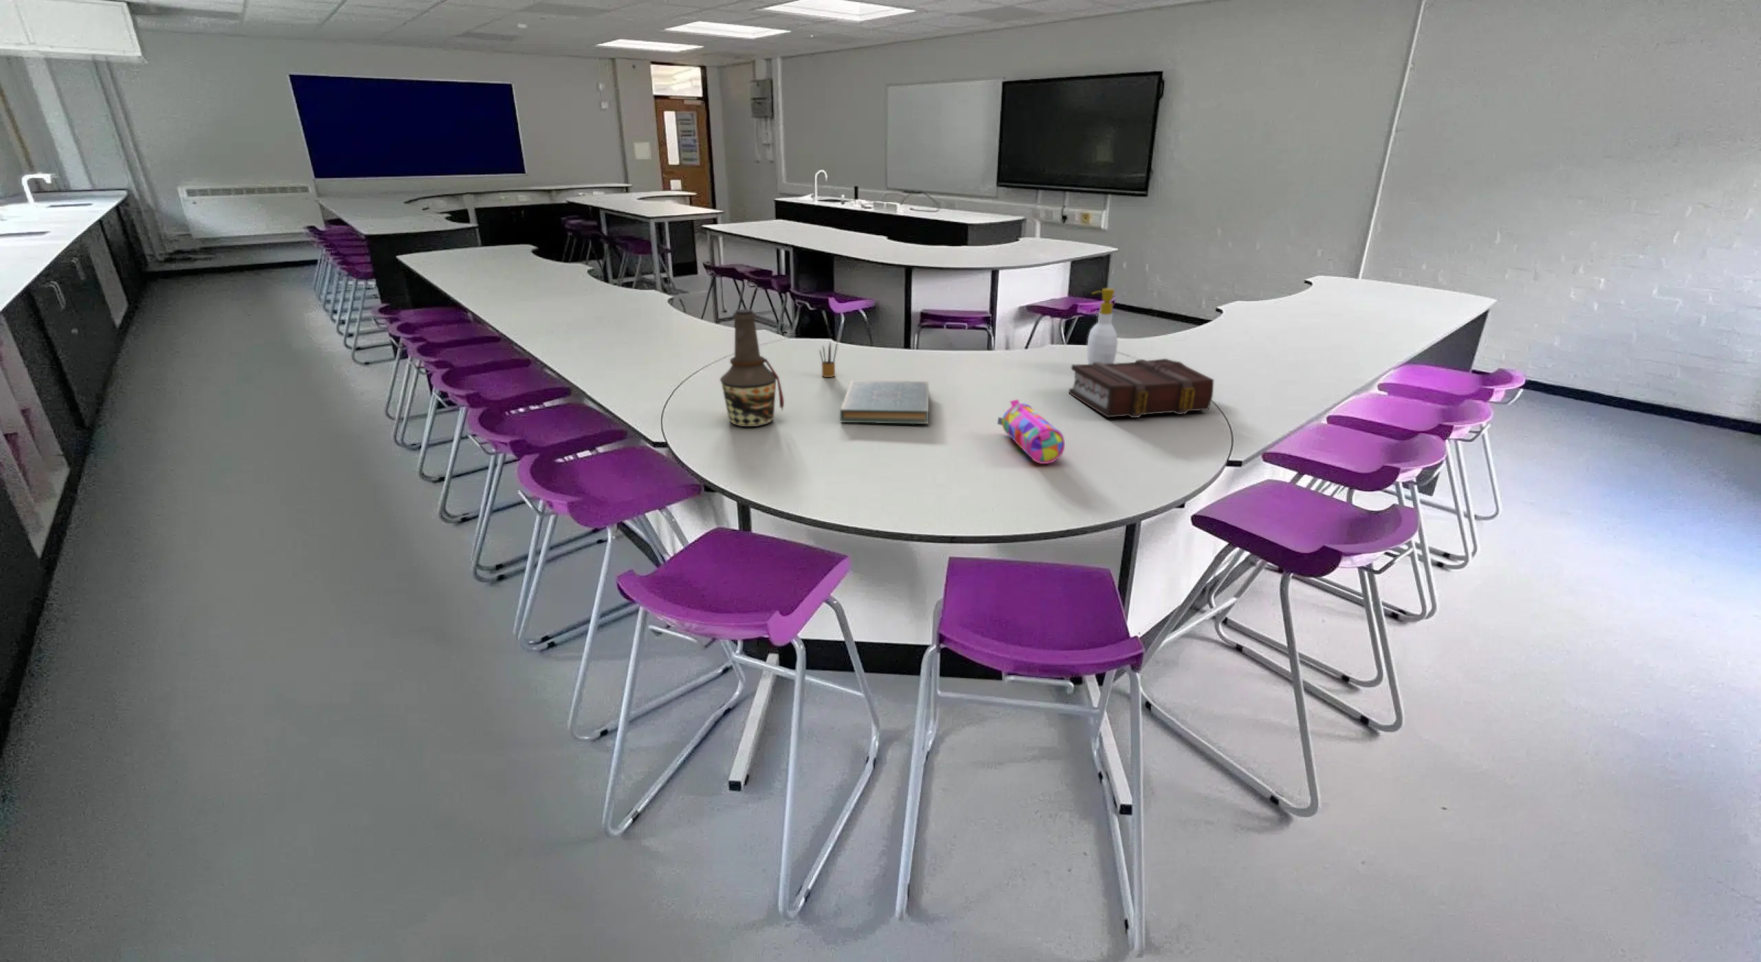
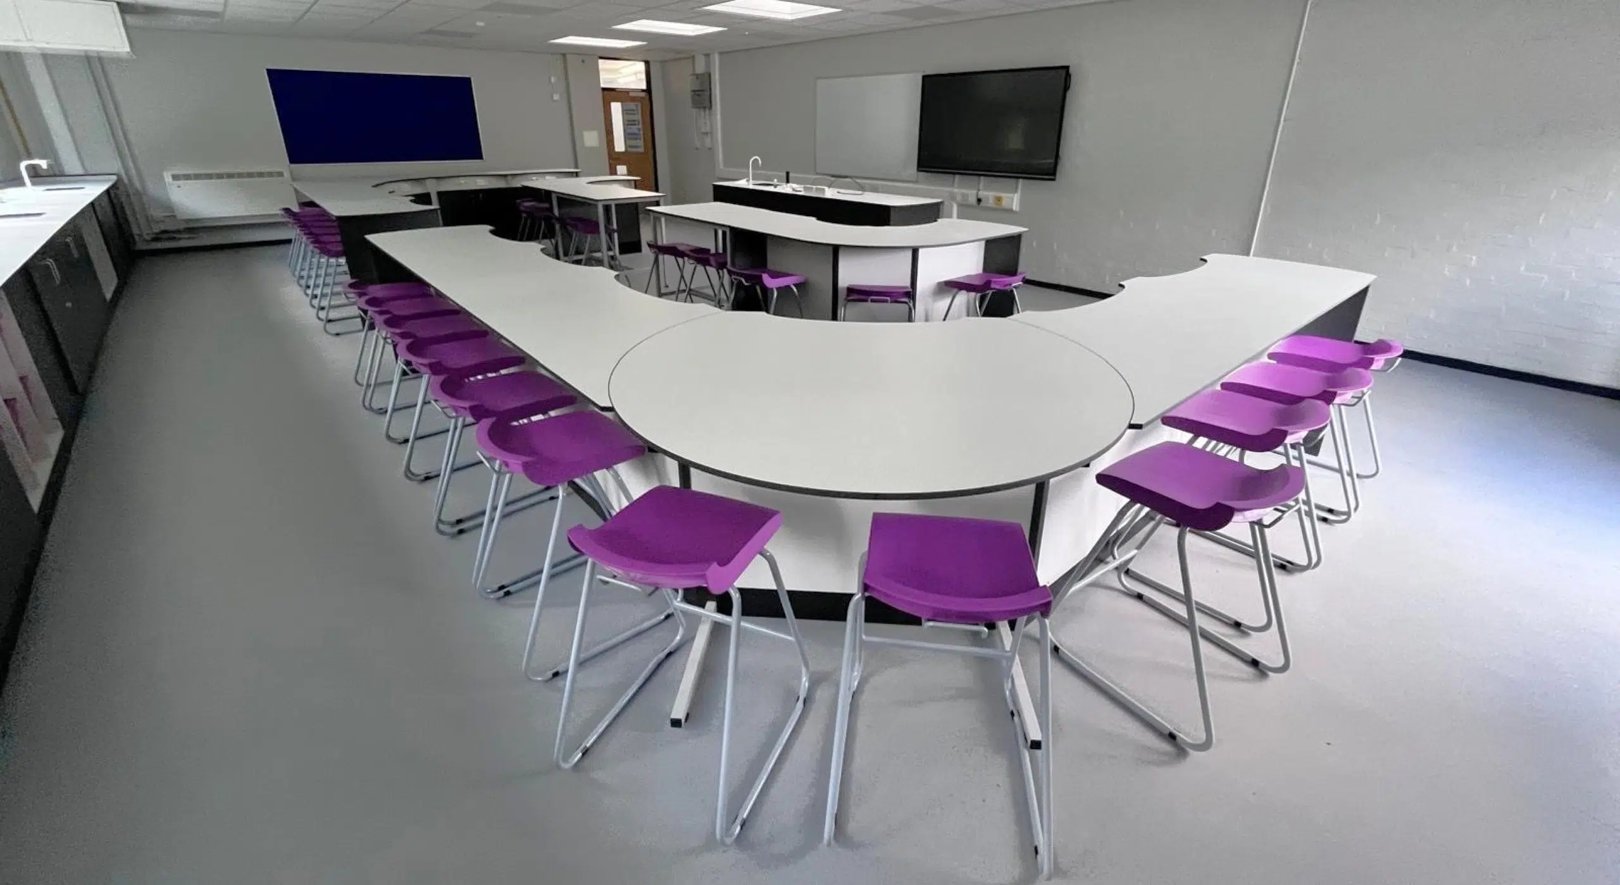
- book (1153, 385)
- pencil case (1031, 431)
- bottle (751, 367)
- book (887, 400)
- pencil box (828, 359)
- soap bottle (1102, 332)
